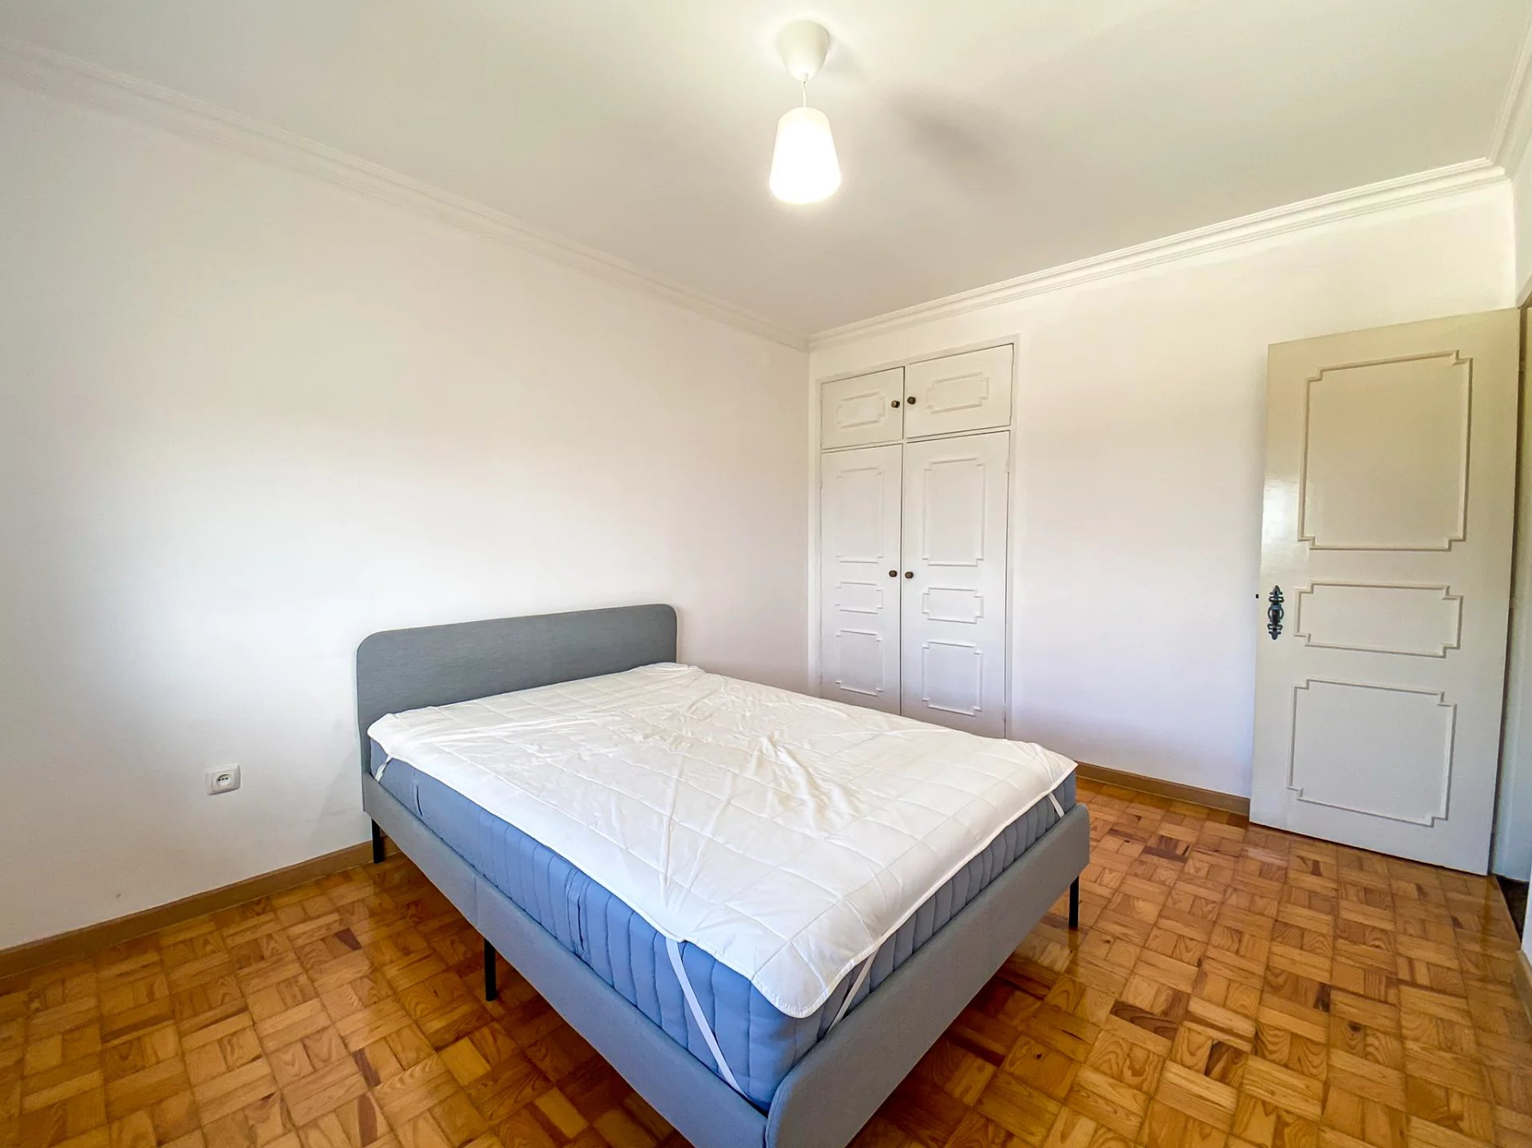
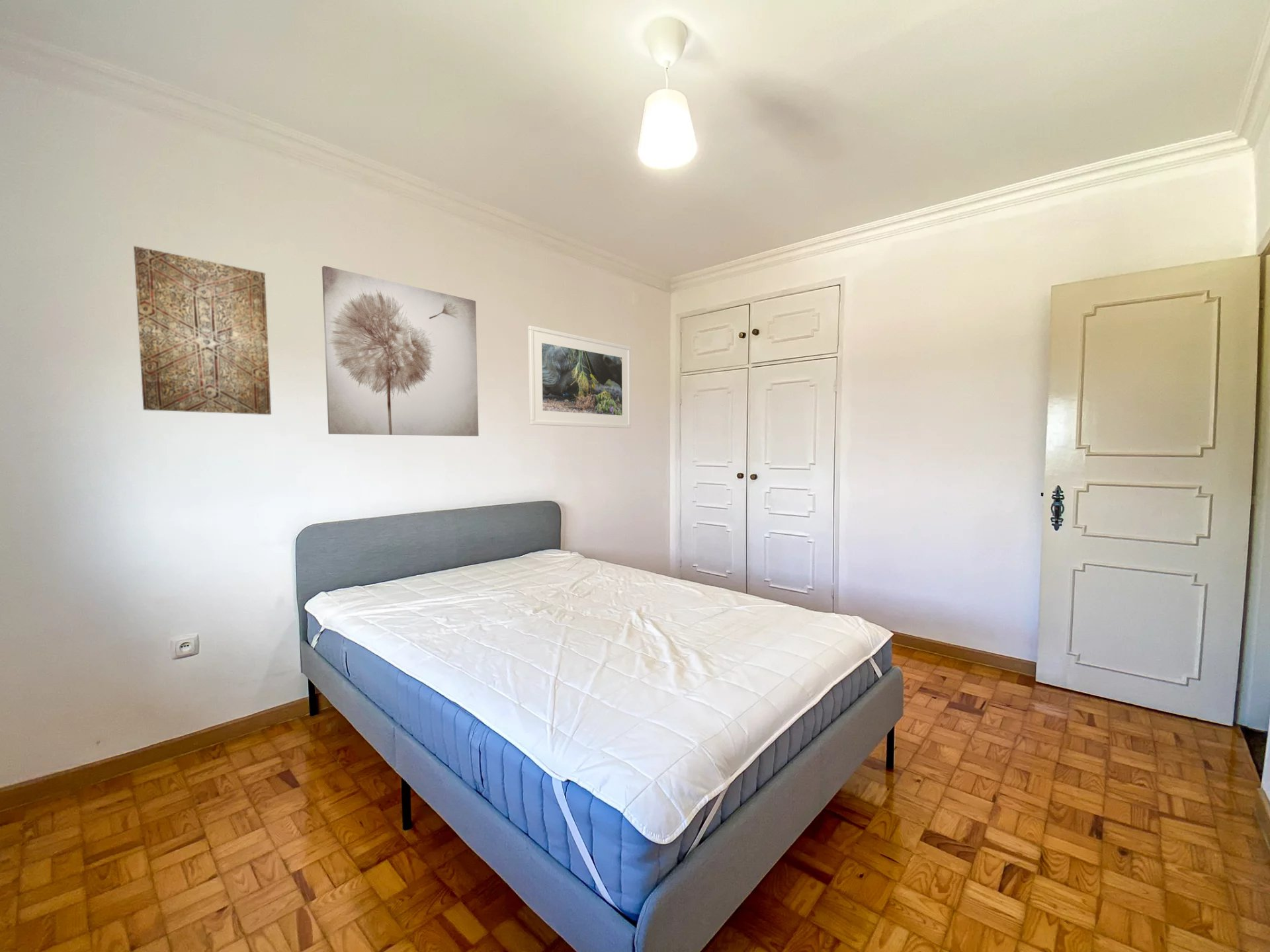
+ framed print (584, 382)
+ wall art (208, 337)
+ wall art (409, 361)
